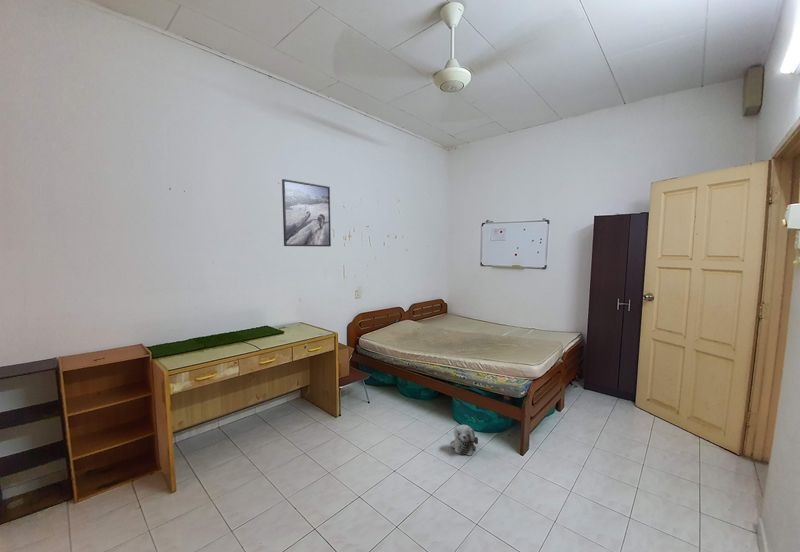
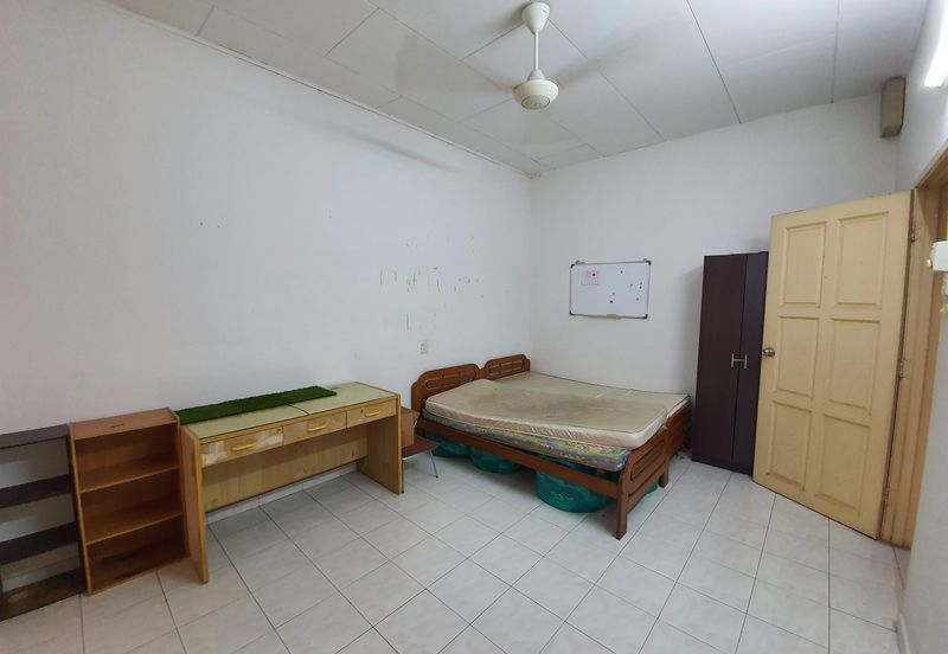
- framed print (307, 215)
- plush toy (466, 433)
